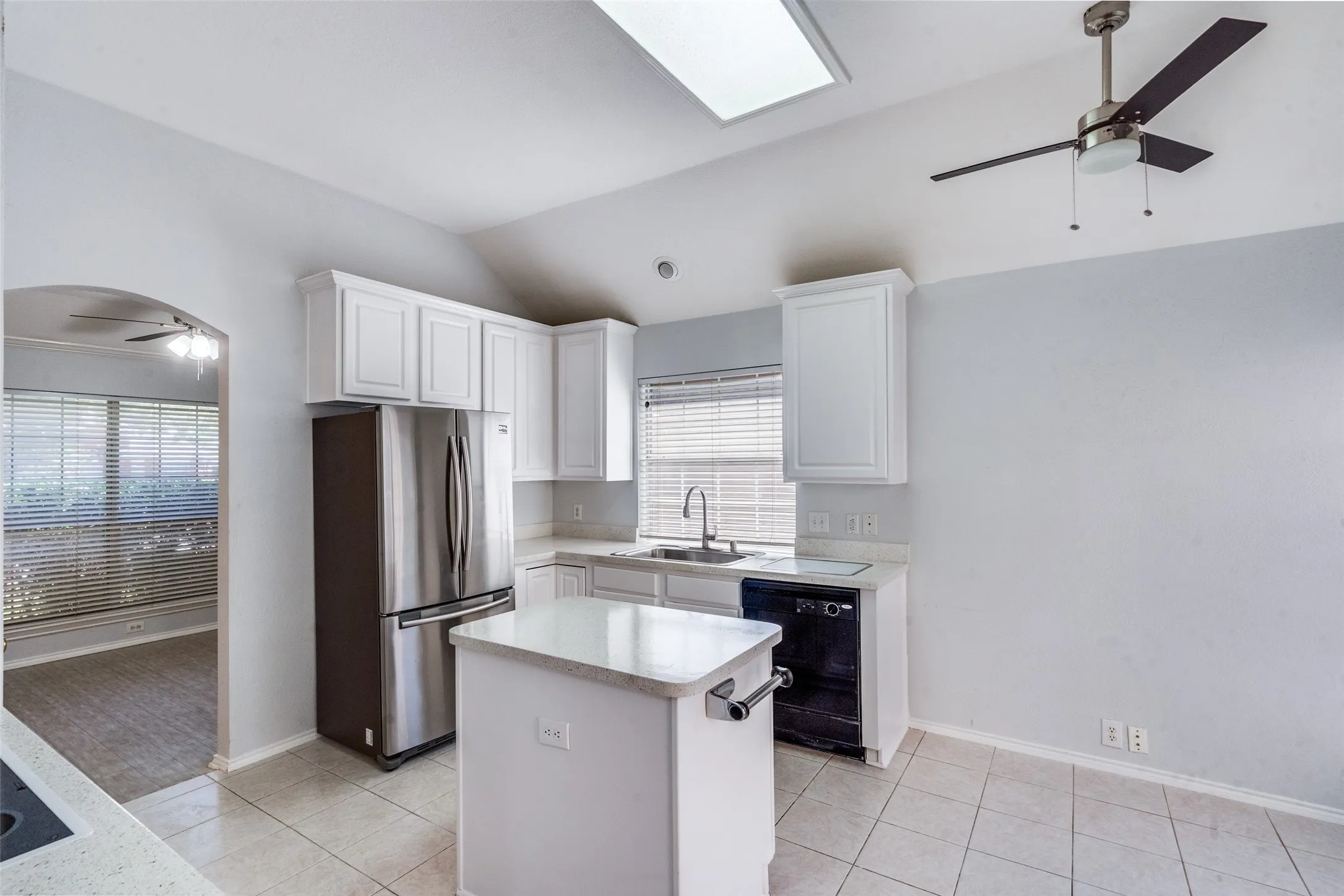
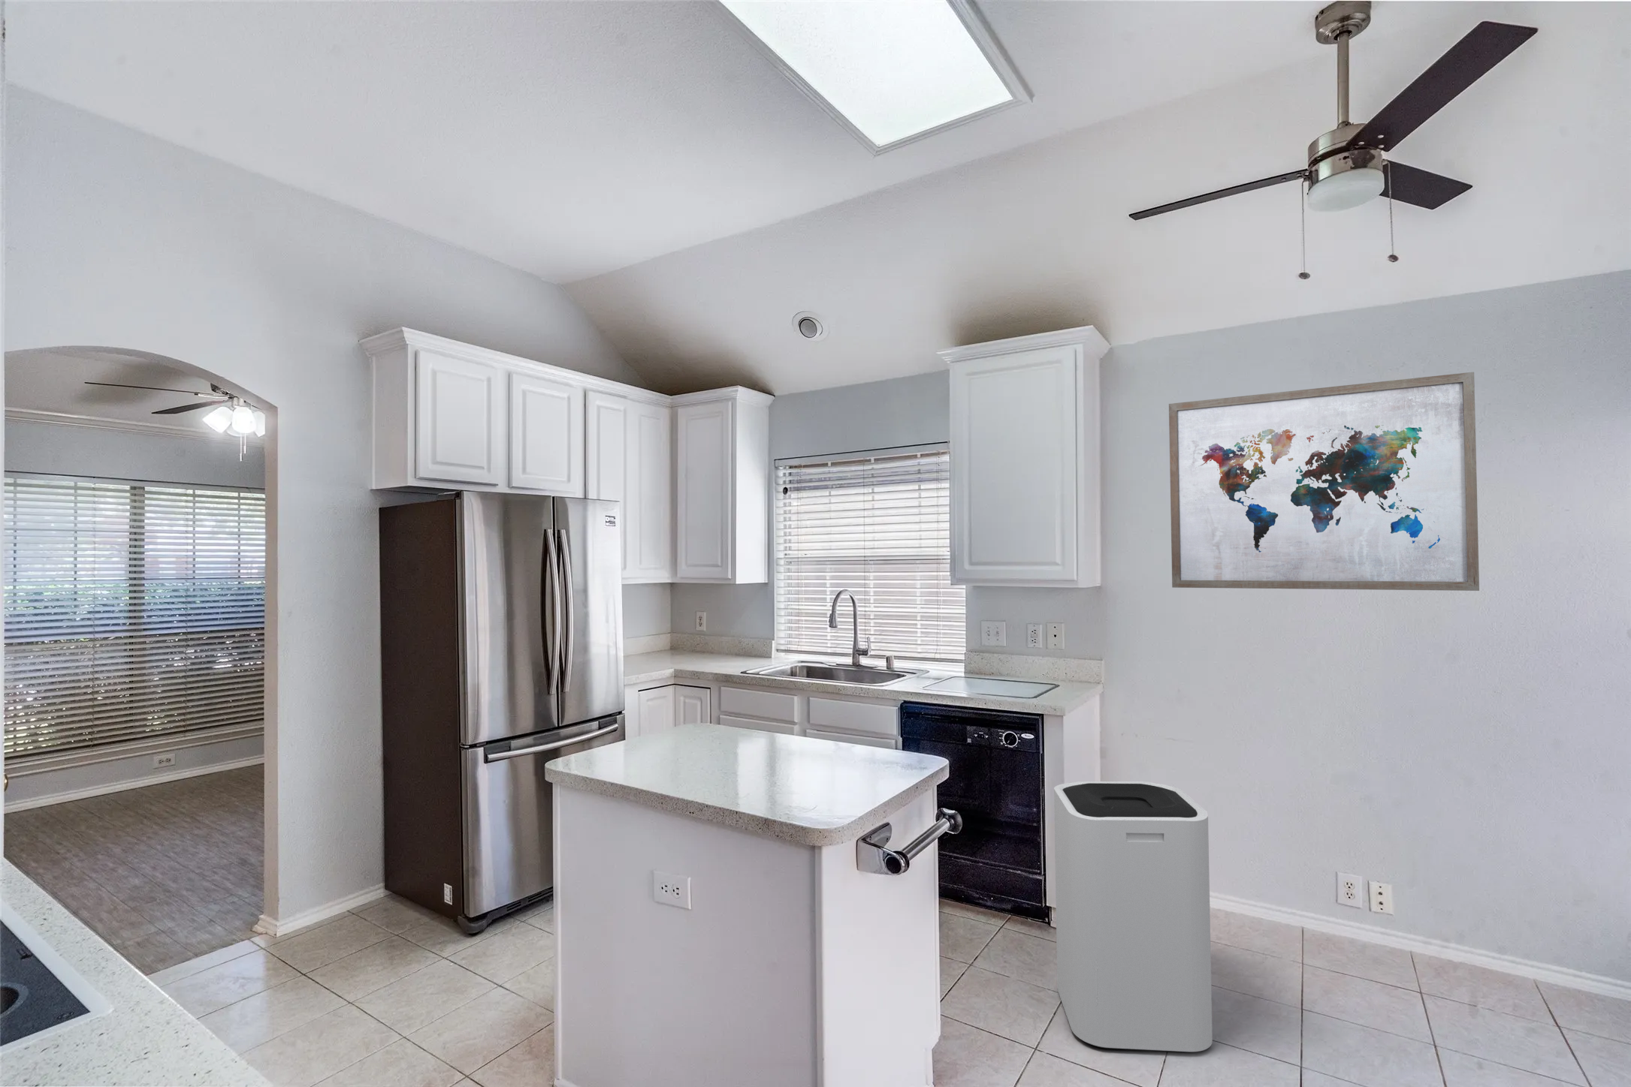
+ trash can (1127, 904)
+ wall art (1311, 489)
